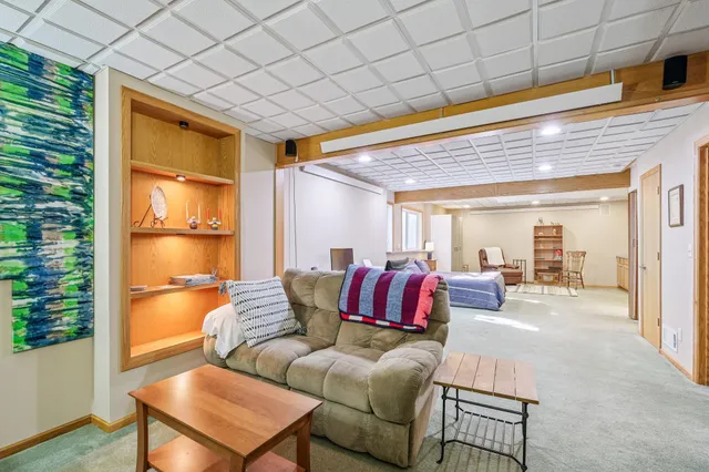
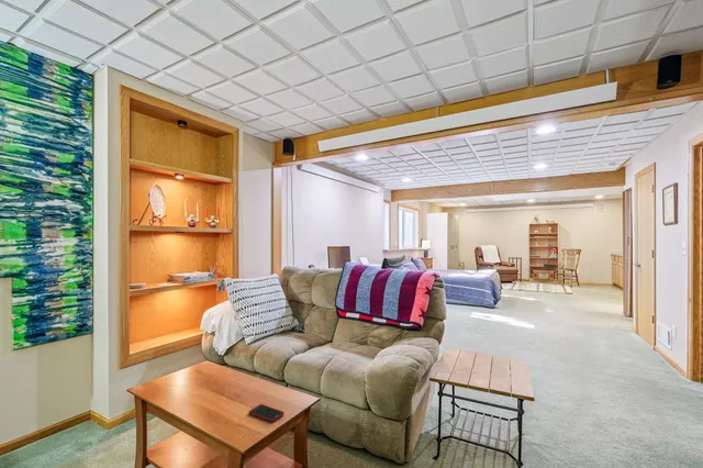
+ cell phone (266, 412)
